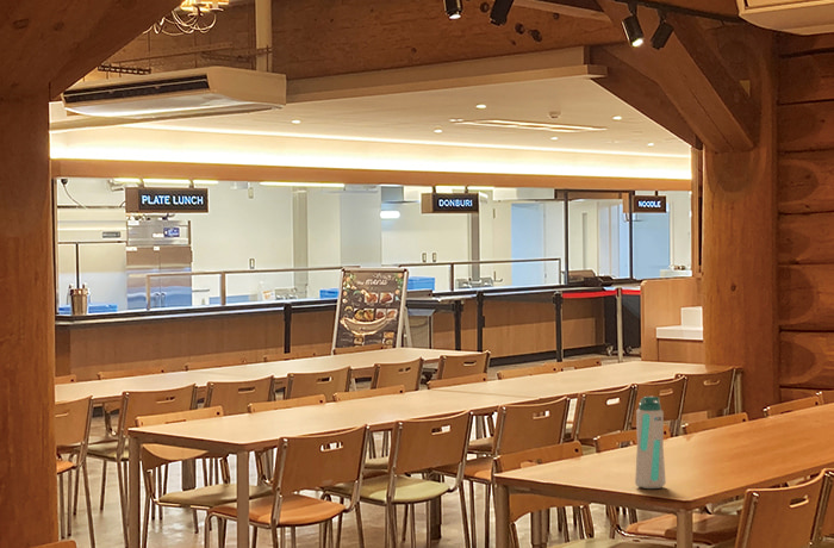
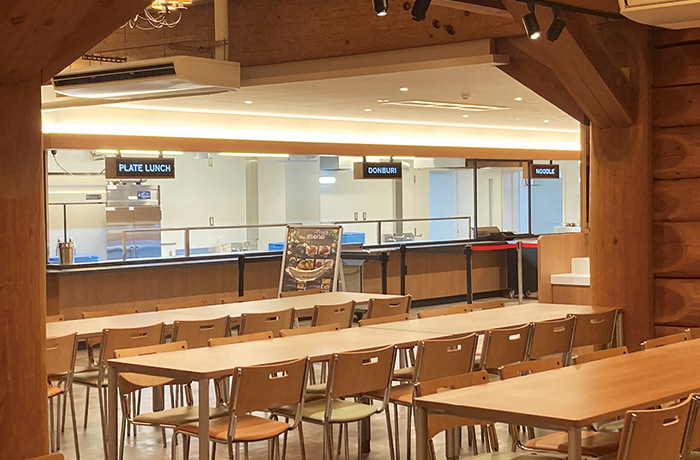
- water bottle (651, 441)
